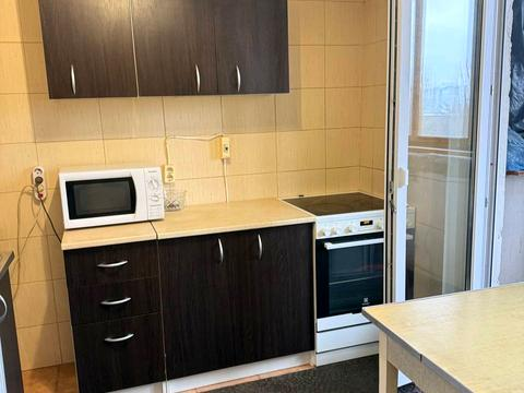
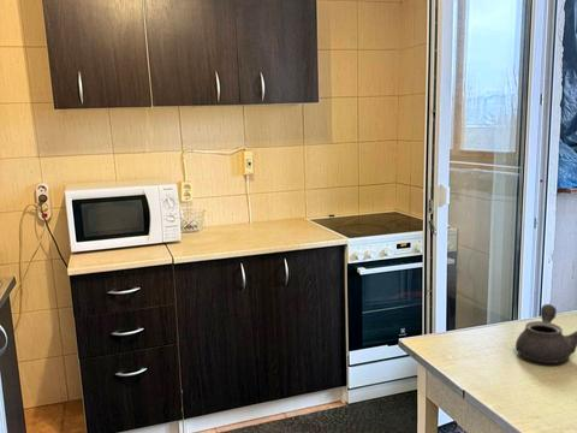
+ teapot (548, 332)
